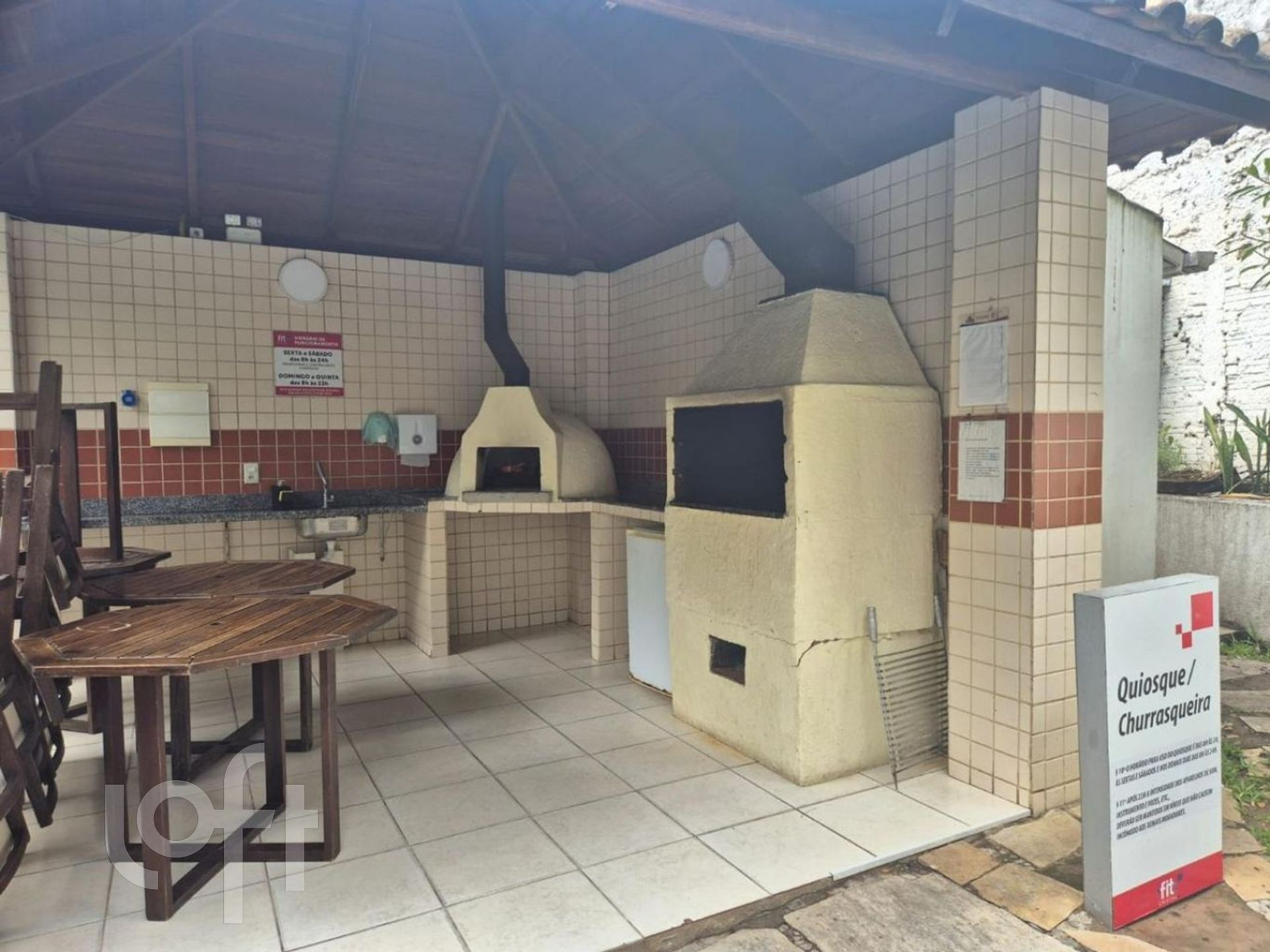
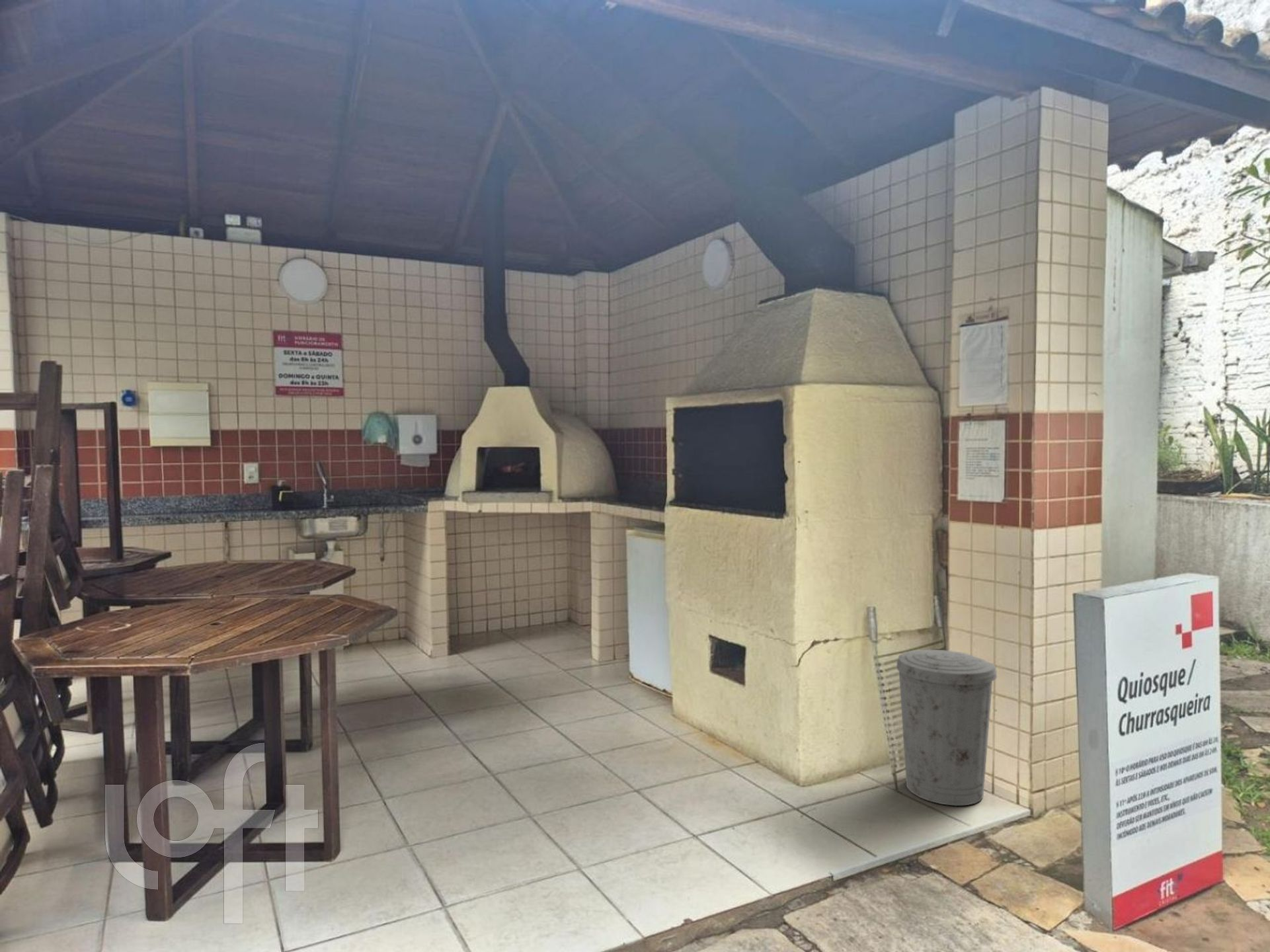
+ trash can (945, 723)
